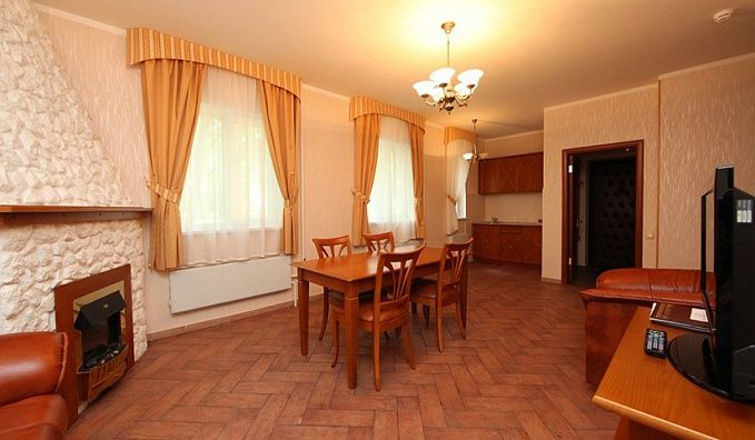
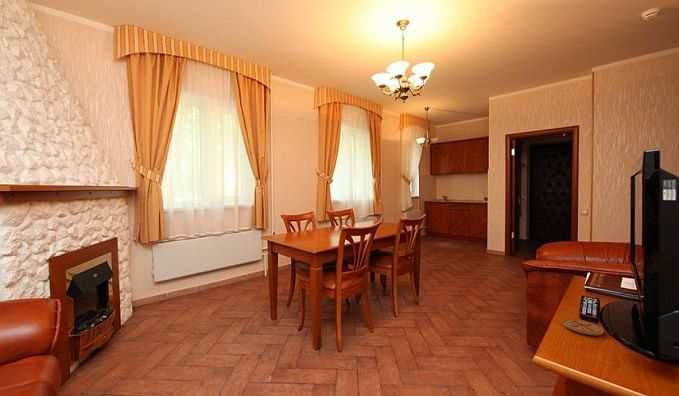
+ coaster (582, 326)
